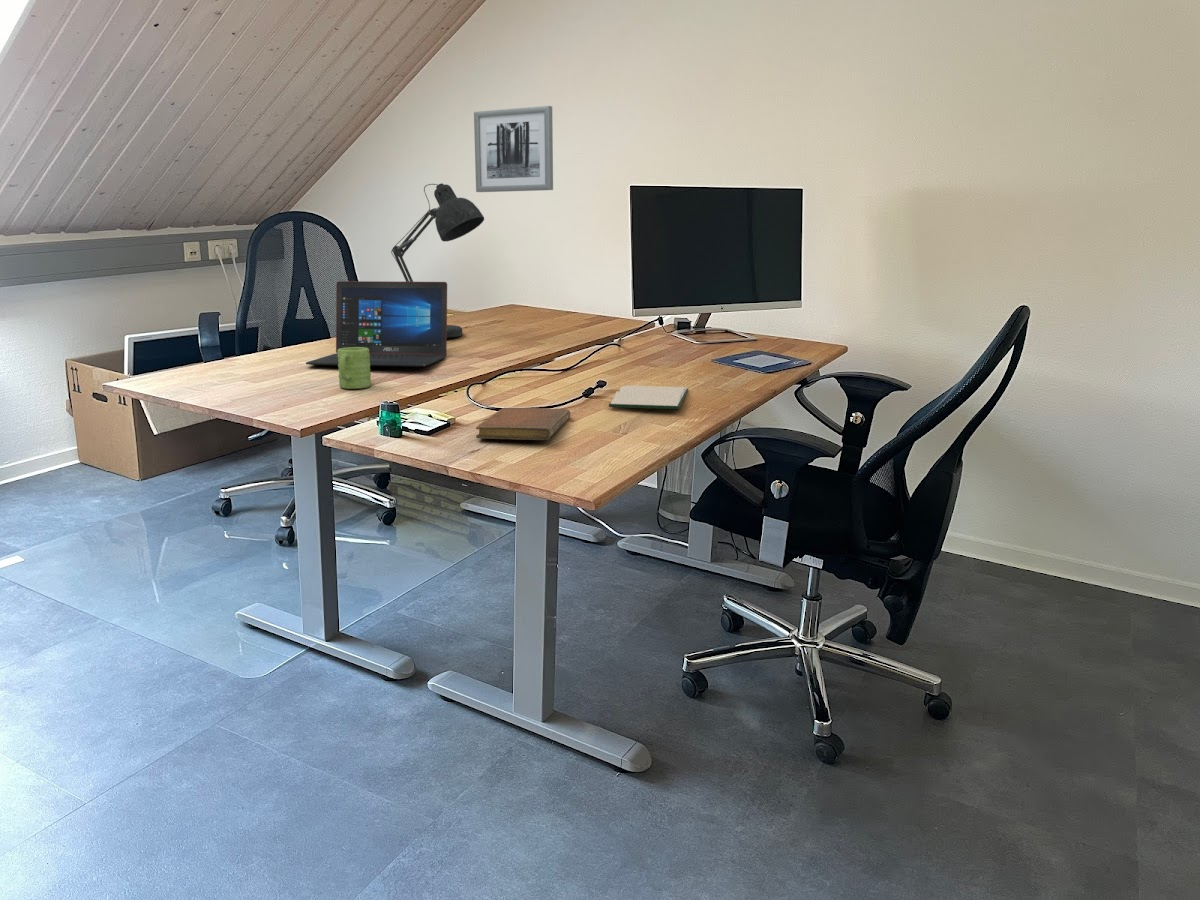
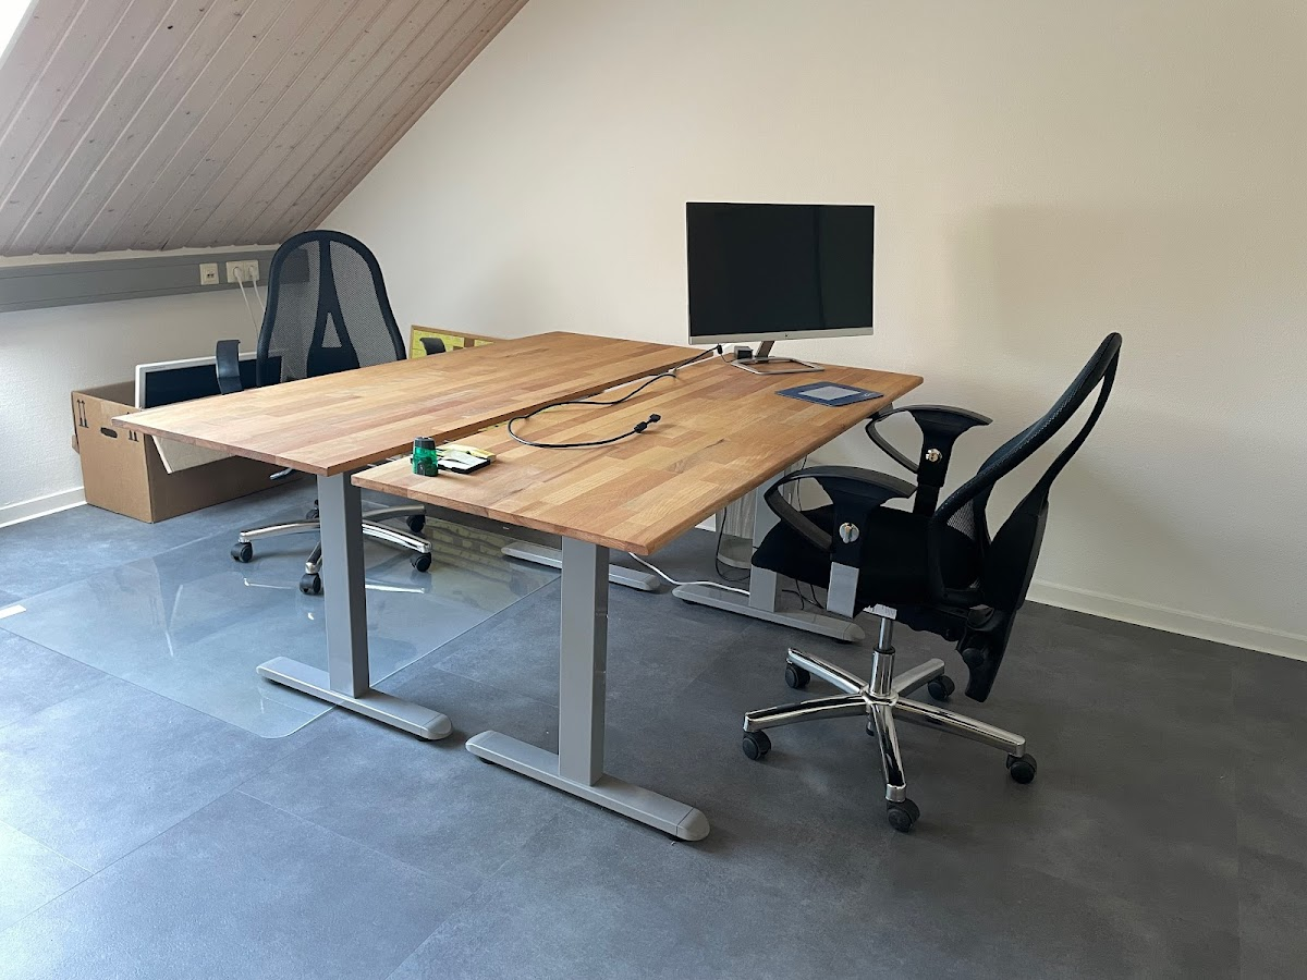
- notebook (525, 422)
- desk lamp (442, 240)
- hardback book (650, 394)
- mug (351, 368)
- laptop (378, 322)
- wall art (512, 150)
